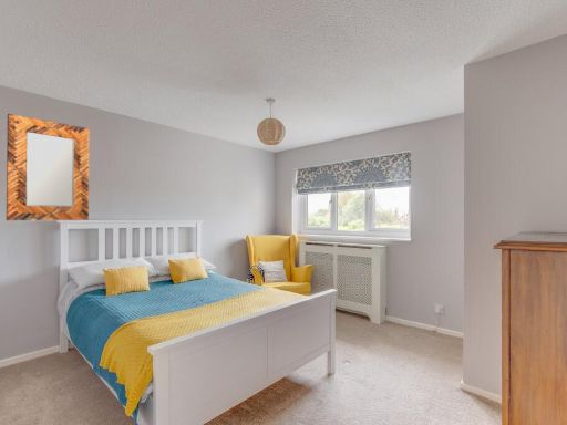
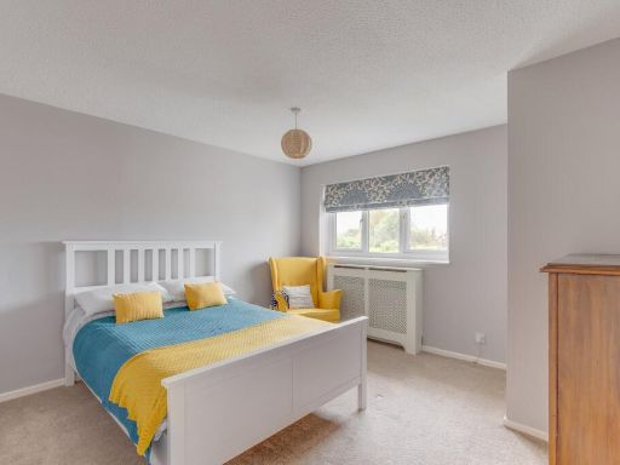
- home mirror (50, 170)
